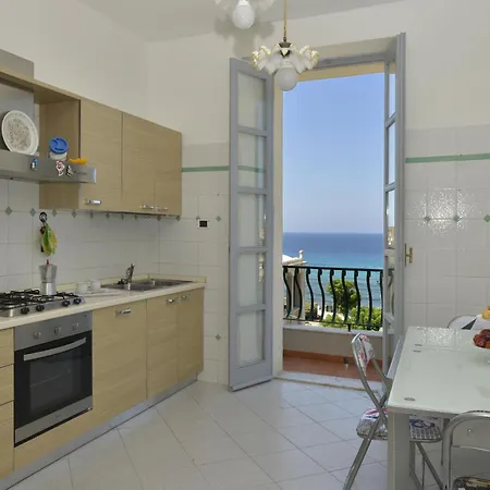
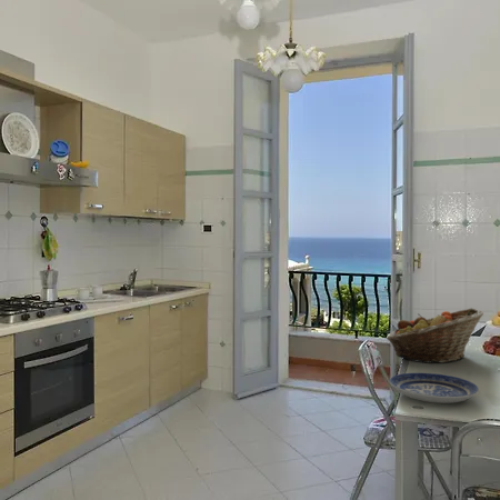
+ plate (432, 389)
+ fruit basket (433, 331)
